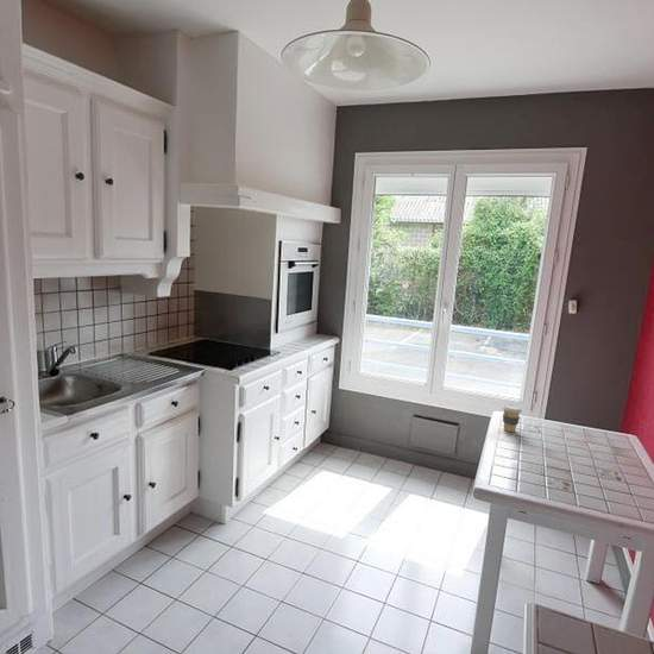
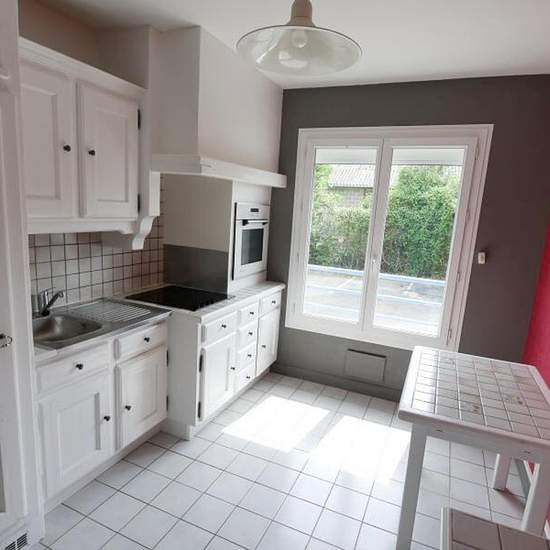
- coffee cup (510, 417)
